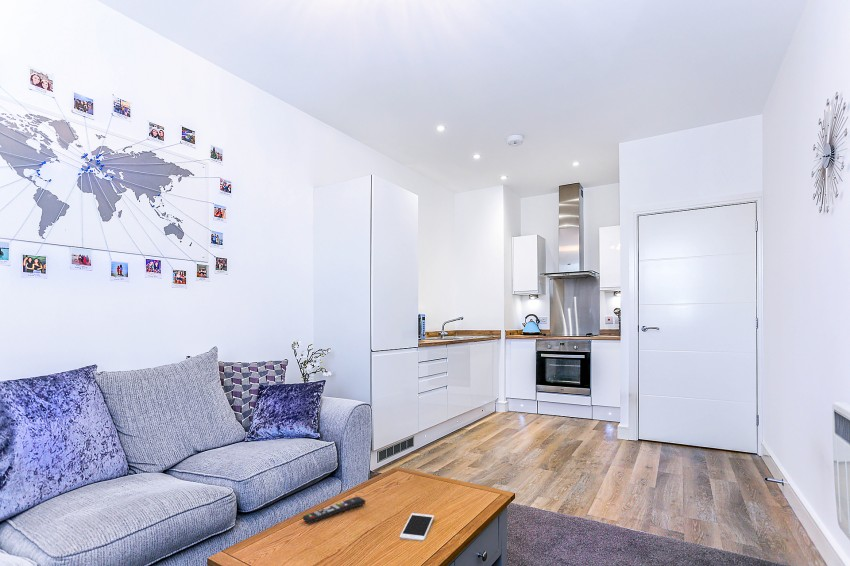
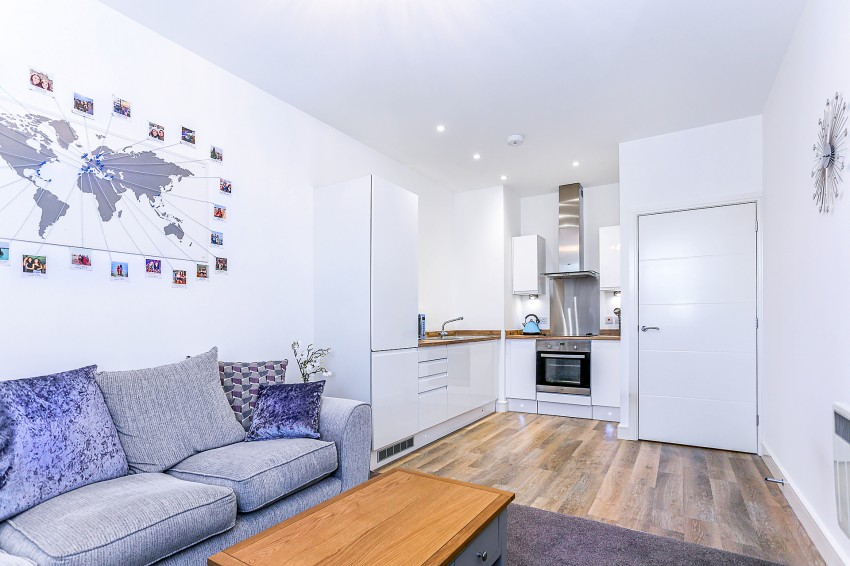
- remote control (335, 509)
- cell phone (417, 526)
